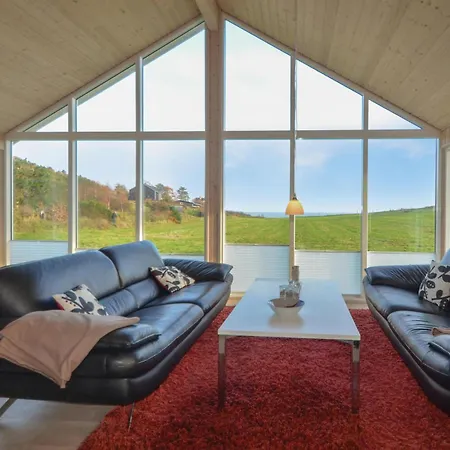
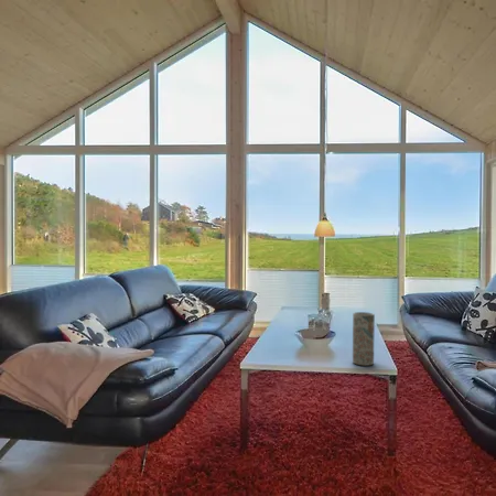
+ vase (363, 337)
